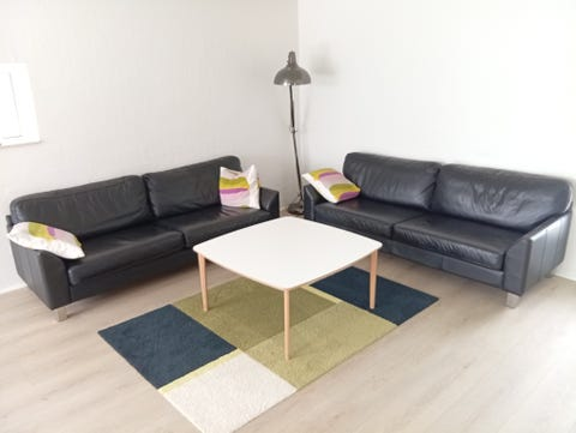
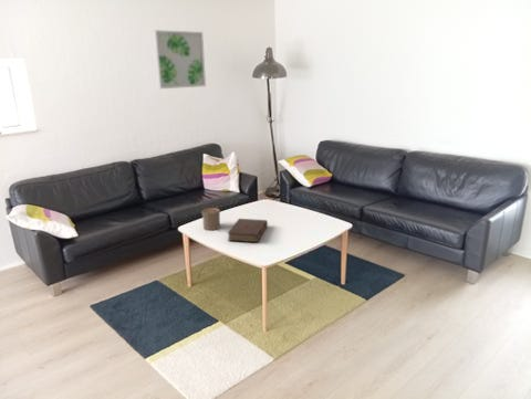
+ wall art (180, 60)
+ book (248, 230)
+ cup (211, 218)
